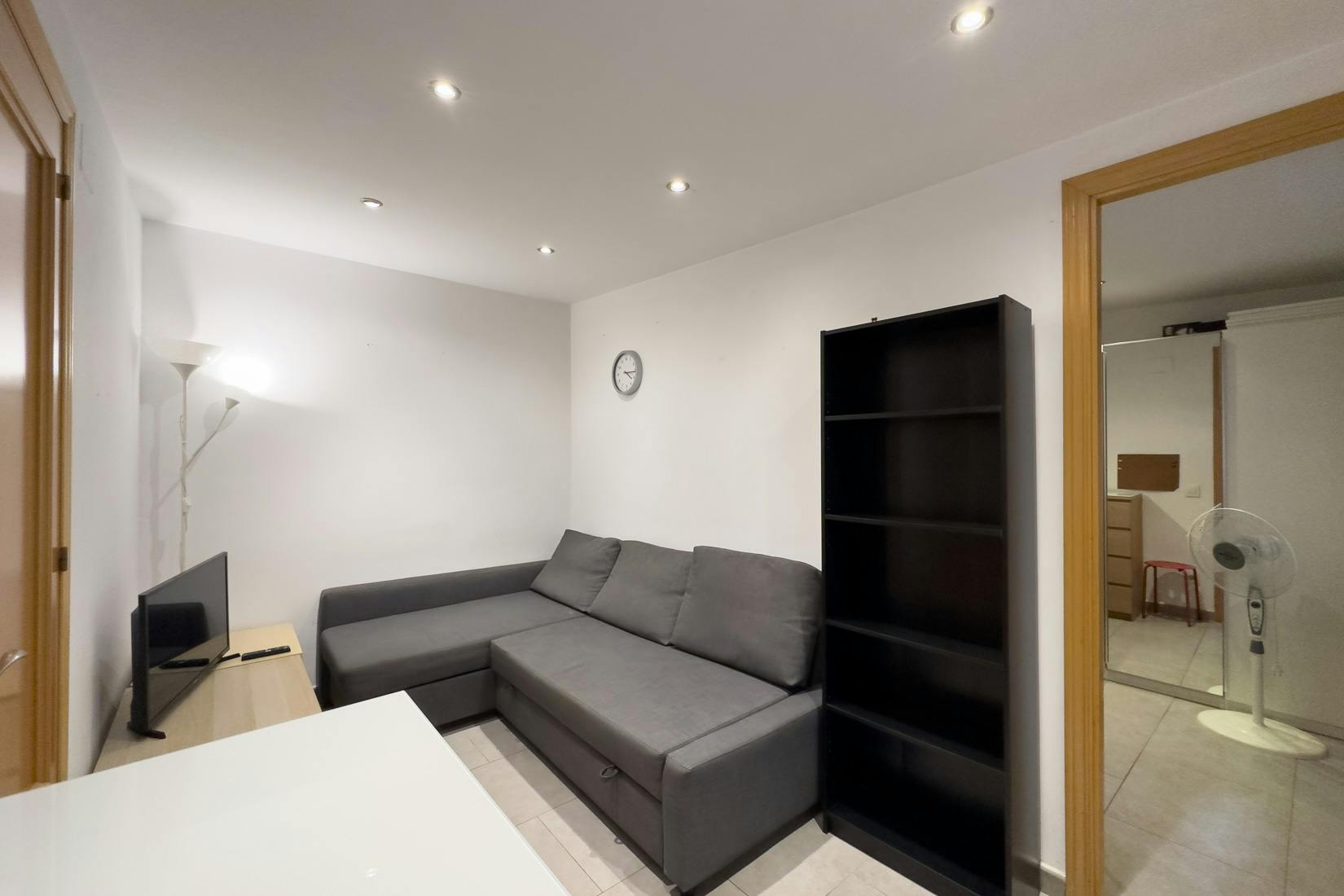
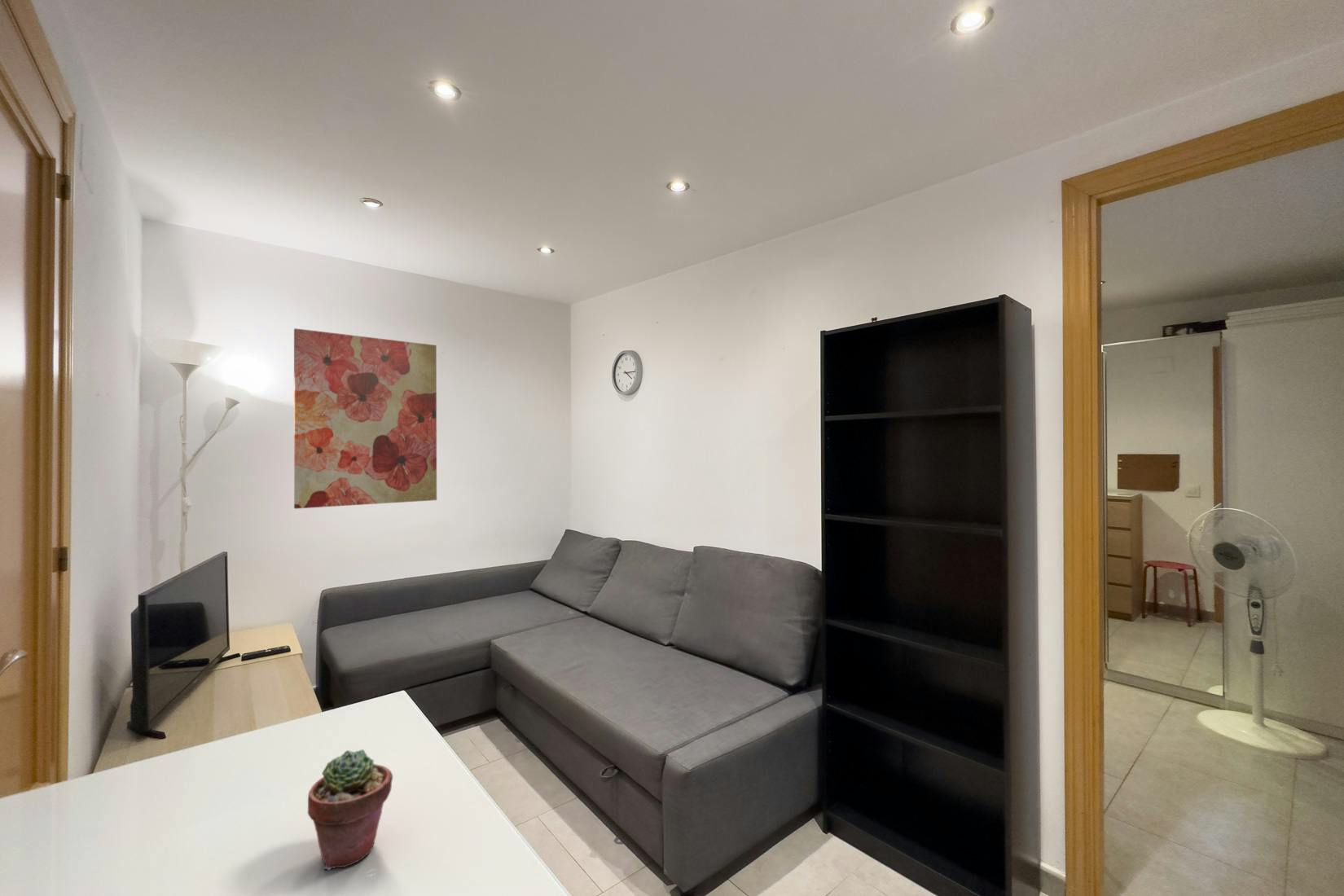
+ potted succulent (350, 802)
+ wall art (370, 420)
